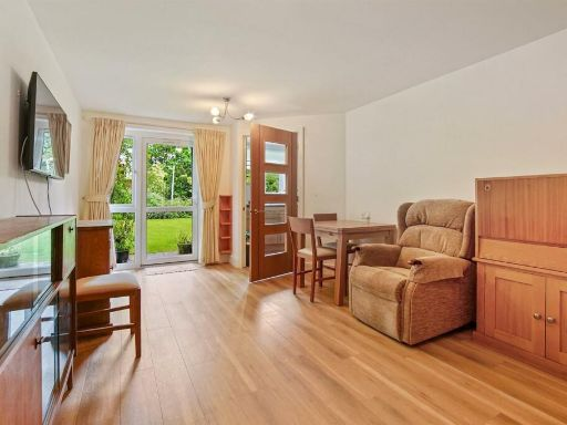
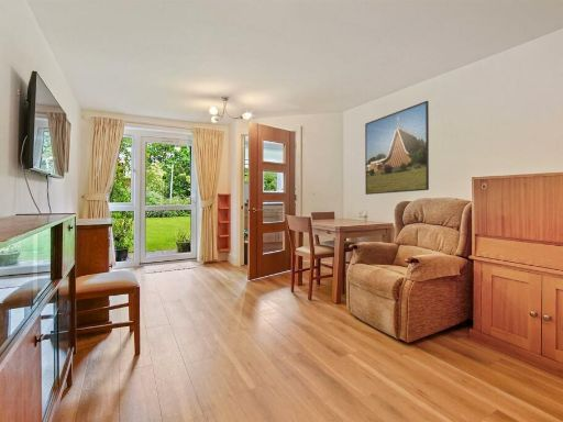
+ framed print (393, 153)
